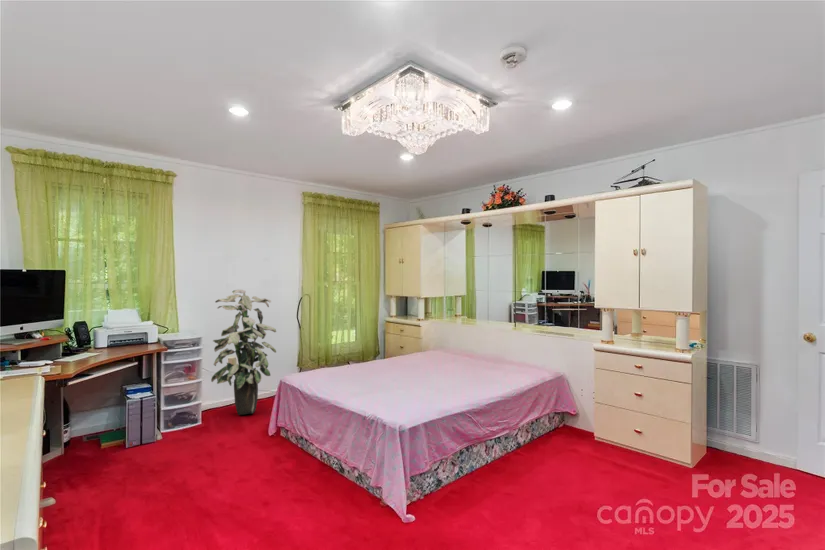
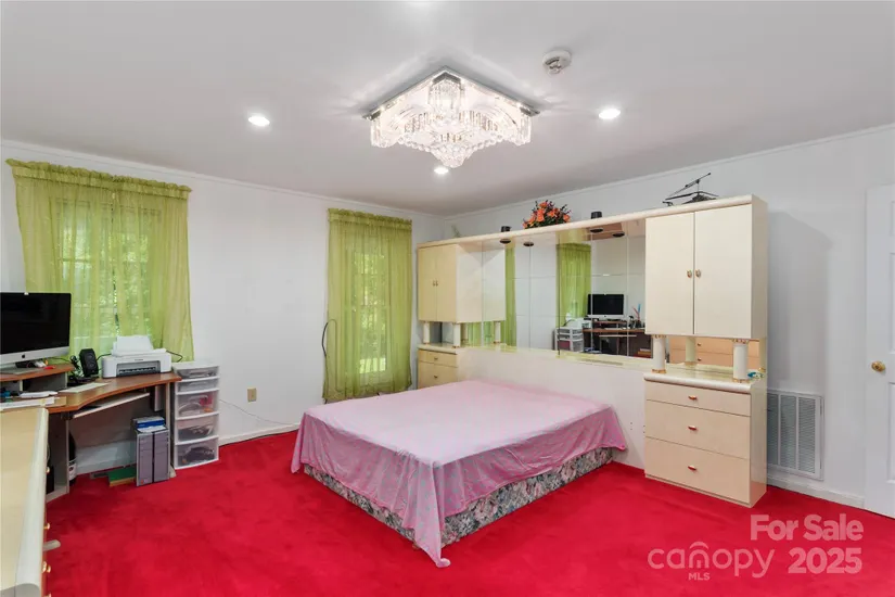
- indoor plant (242, 350)
